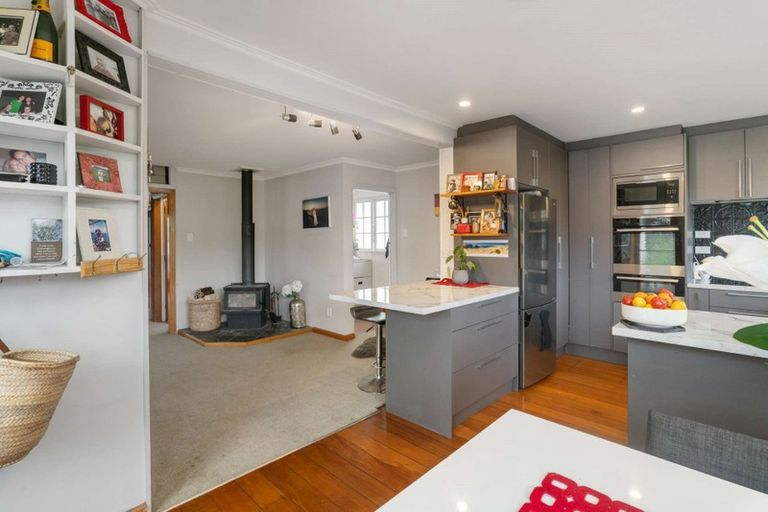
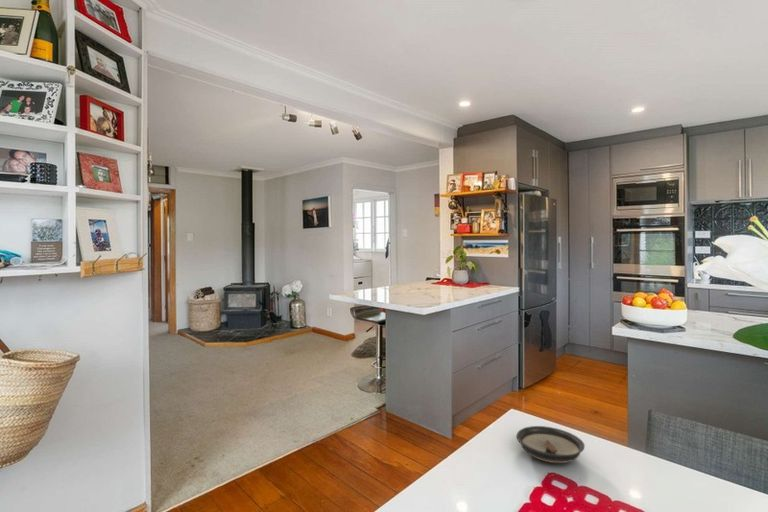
+ saucer (549, 447)
